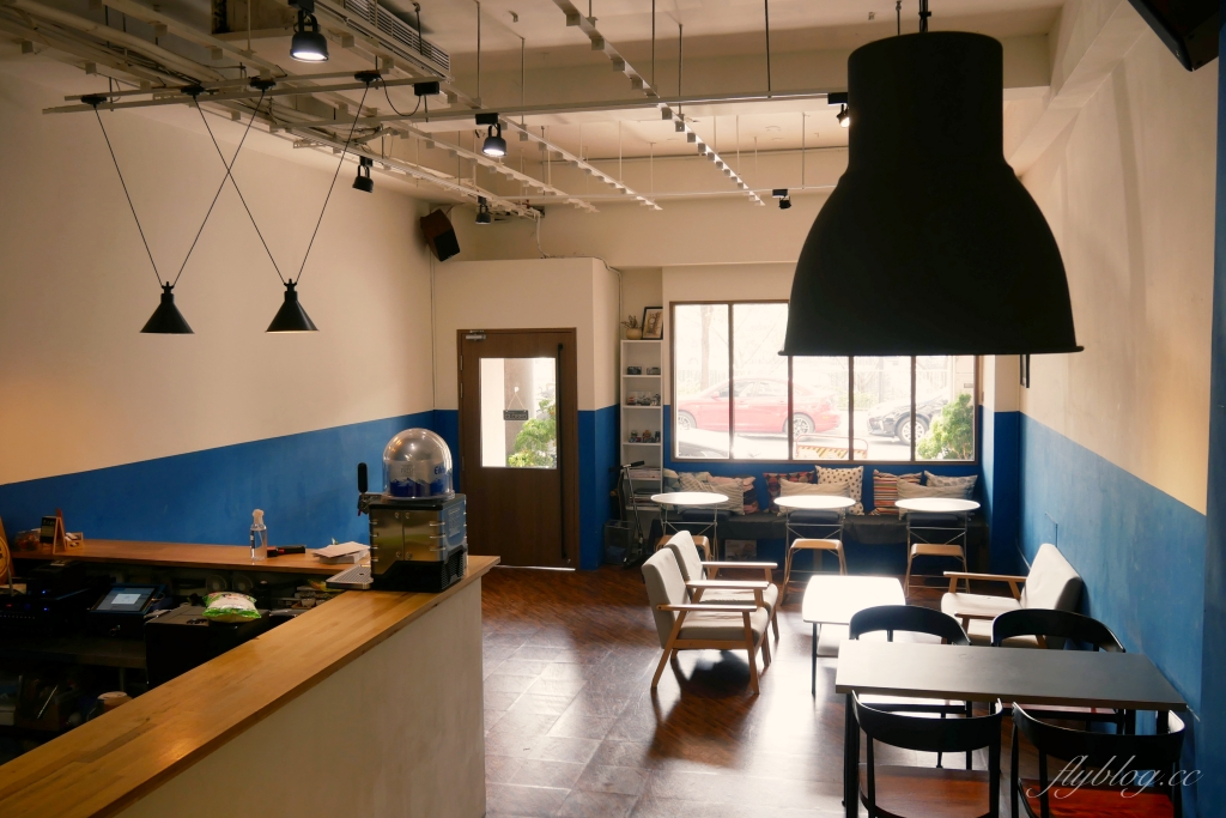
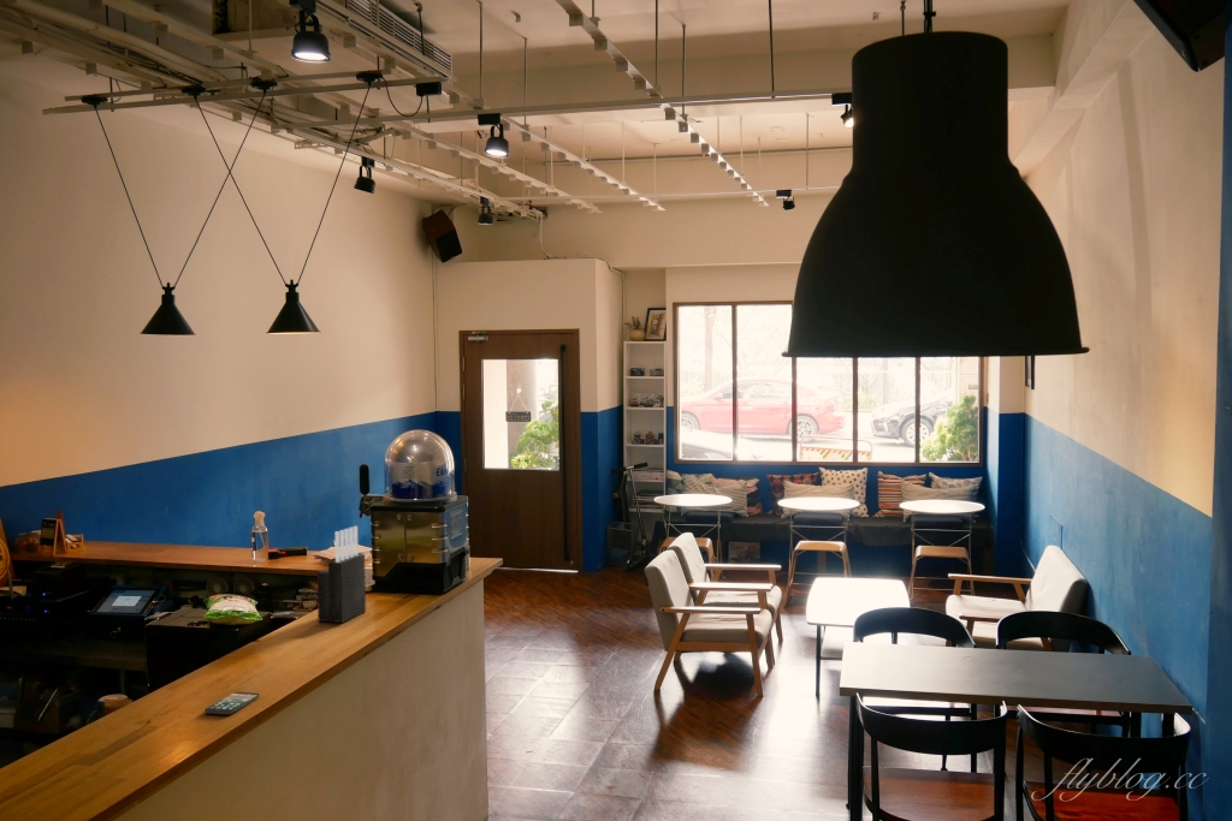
+ knife block (338, 572)
+ smartphone (232, 702)
